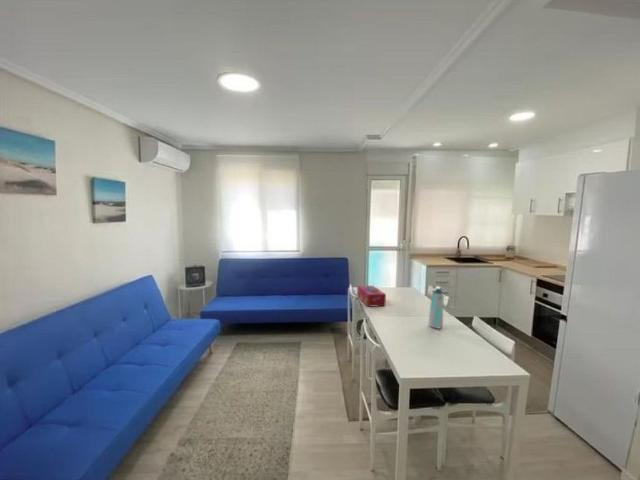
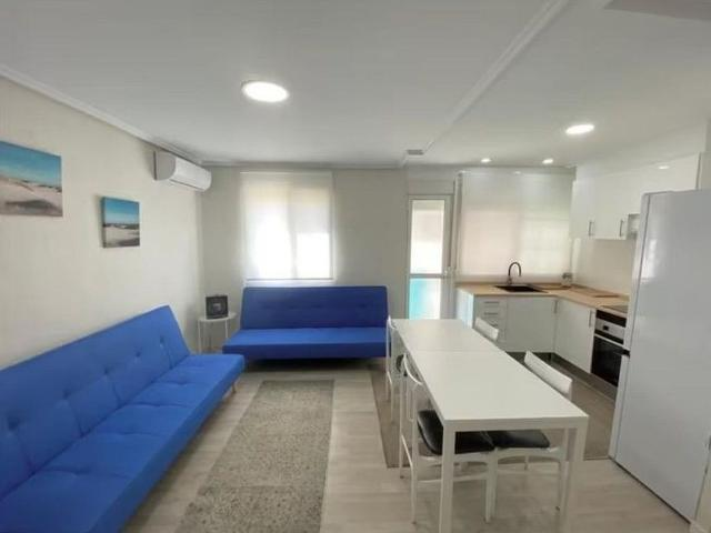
- tissue box (370, 295)
- water bottle (436, 306)
